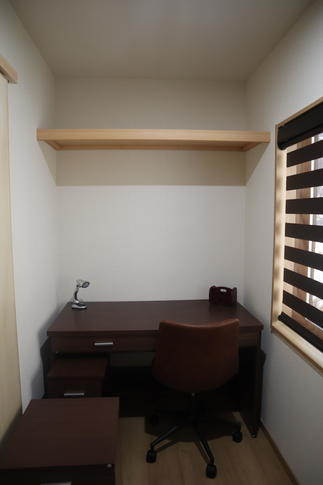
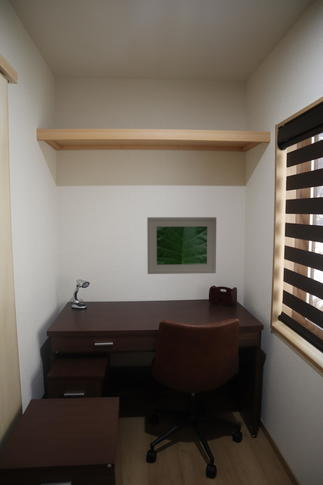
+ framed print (181, 245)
